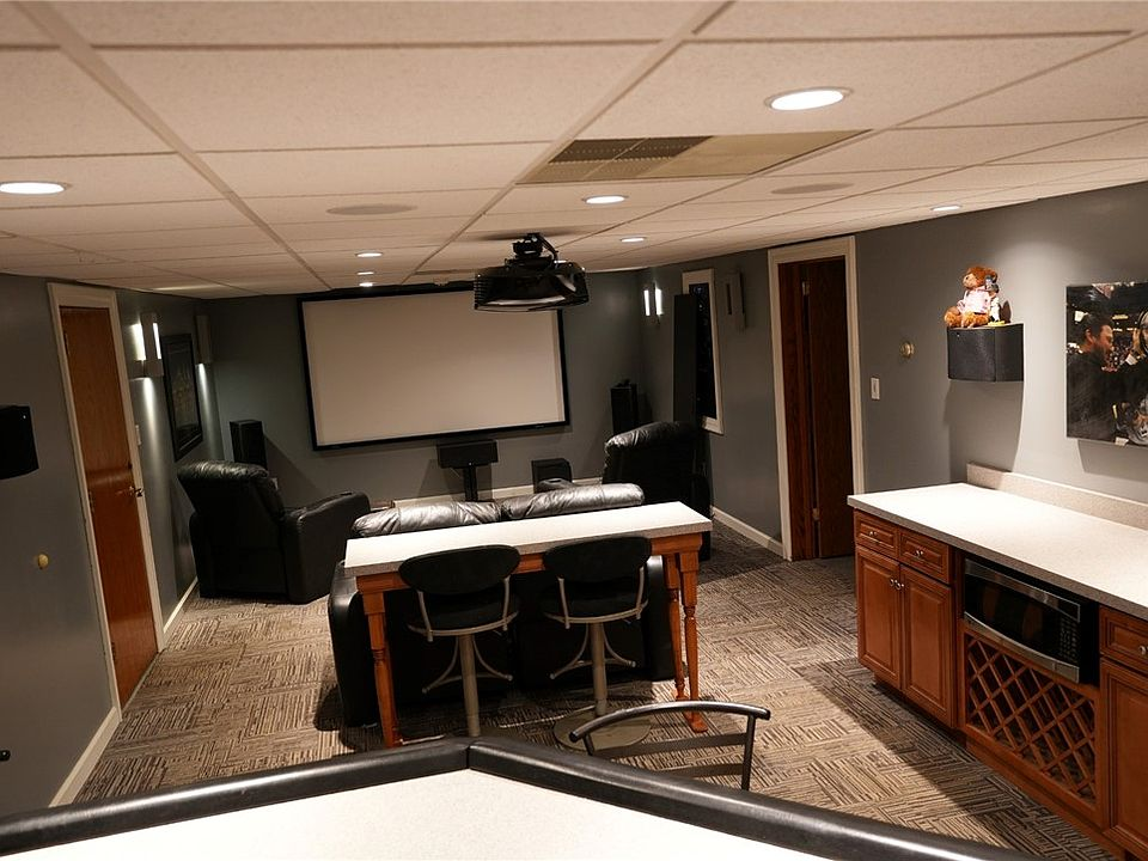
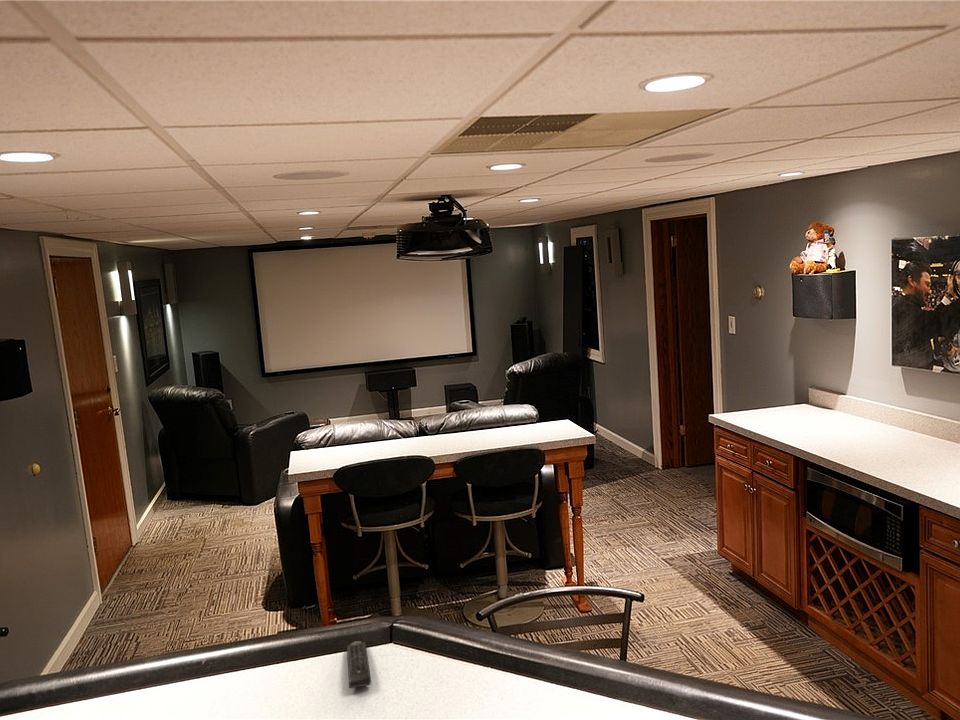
+ remote control (357, 661)
